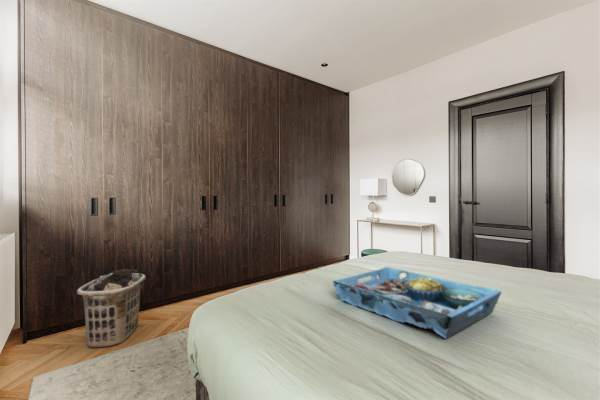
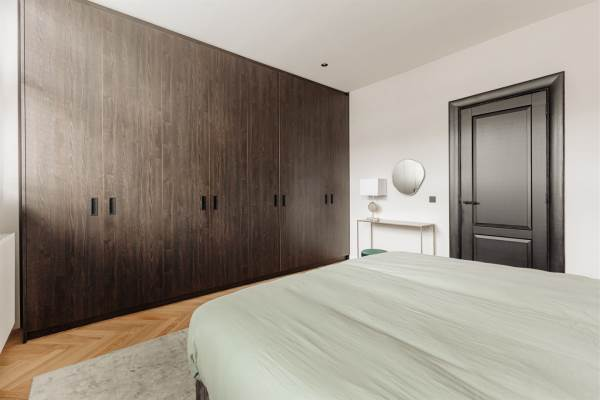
- serving tray (411, 293)
- clothes hamper (114, 303)
